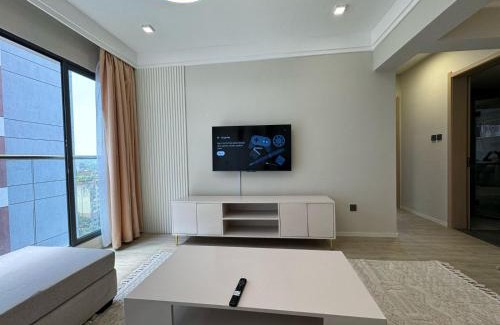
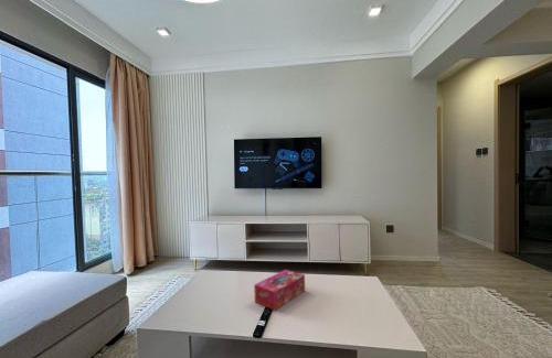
+ tissue box (280, 288)
